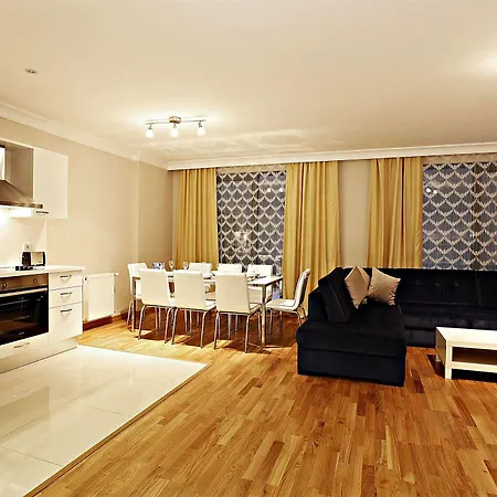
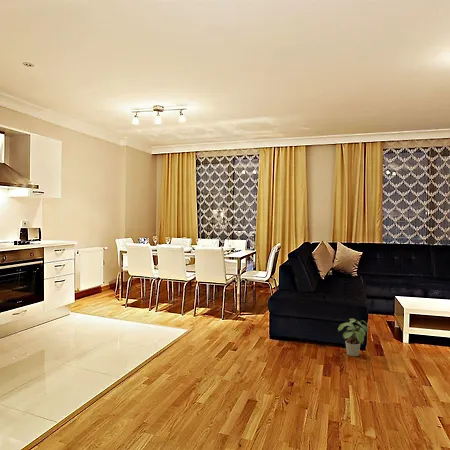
+ potted plant (353, 337)
